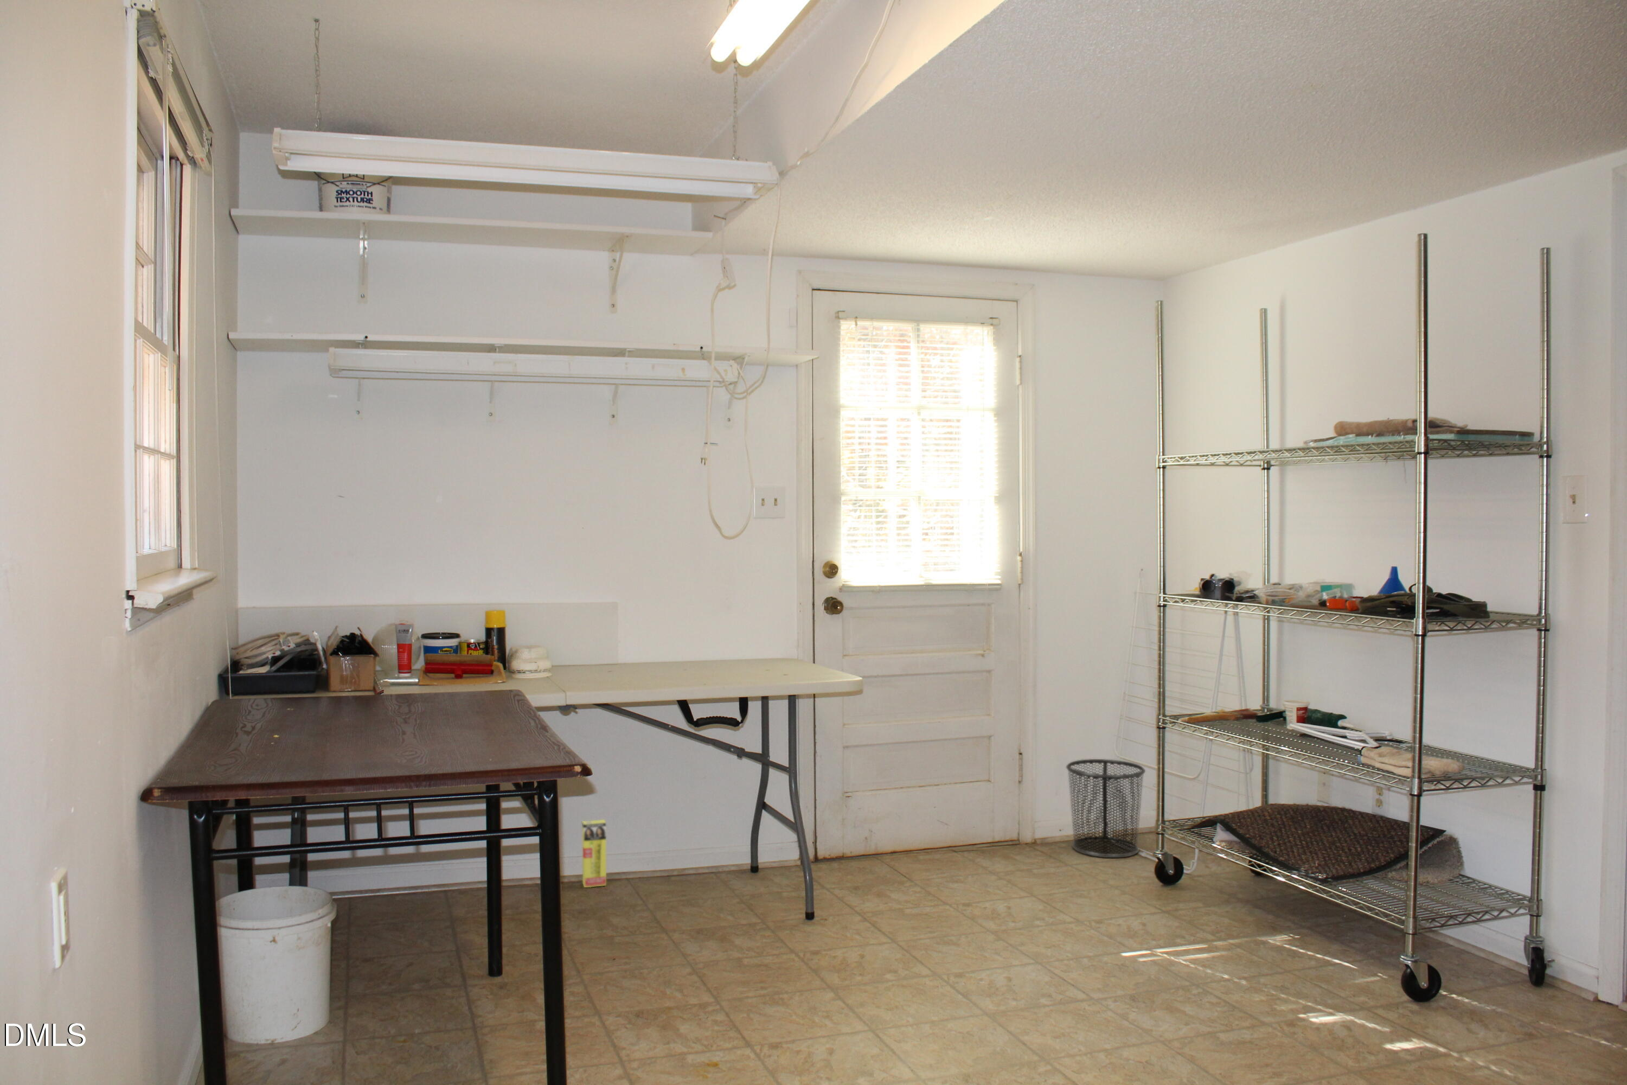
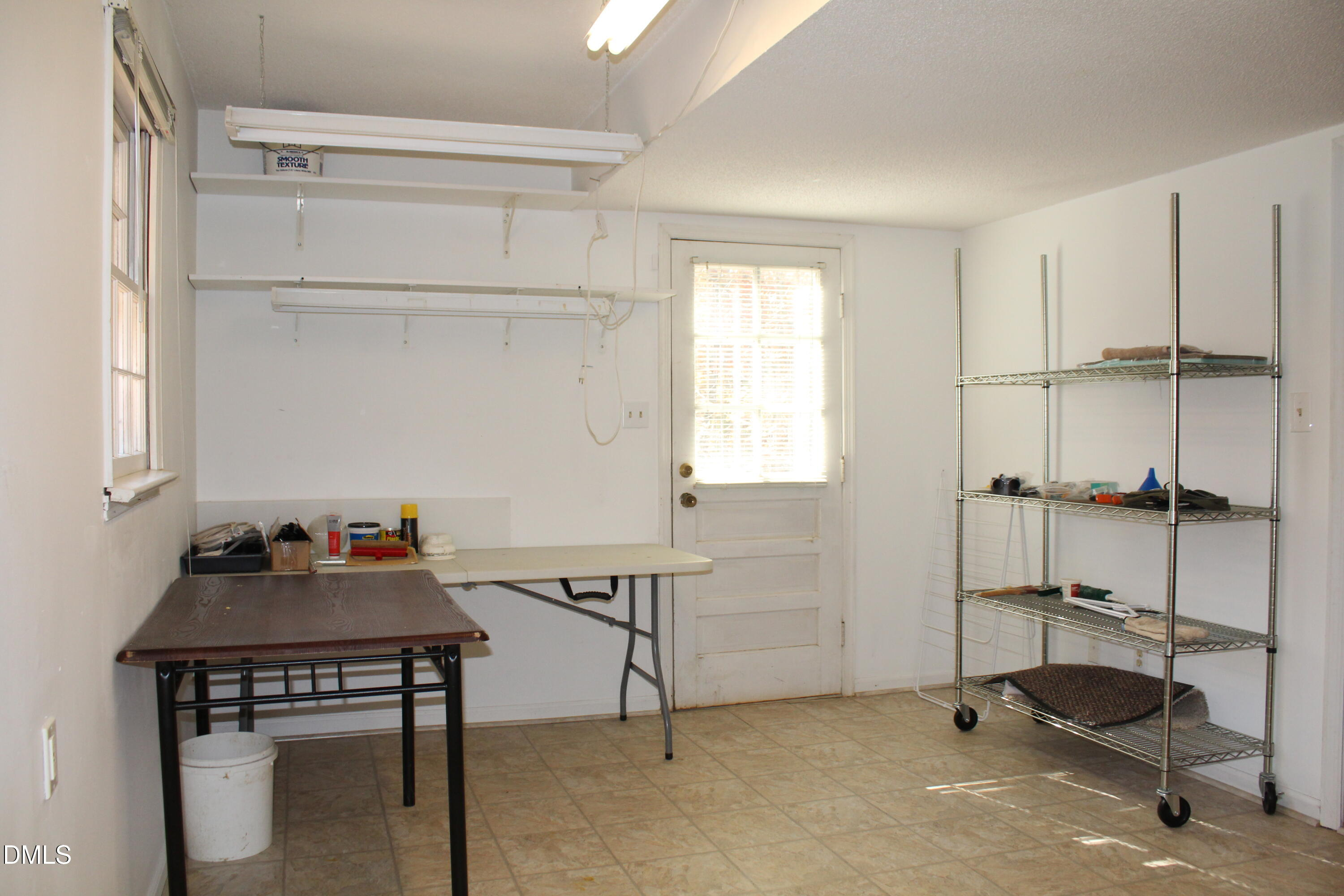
- box (594, 852)
- waste bin (1105, 808)
